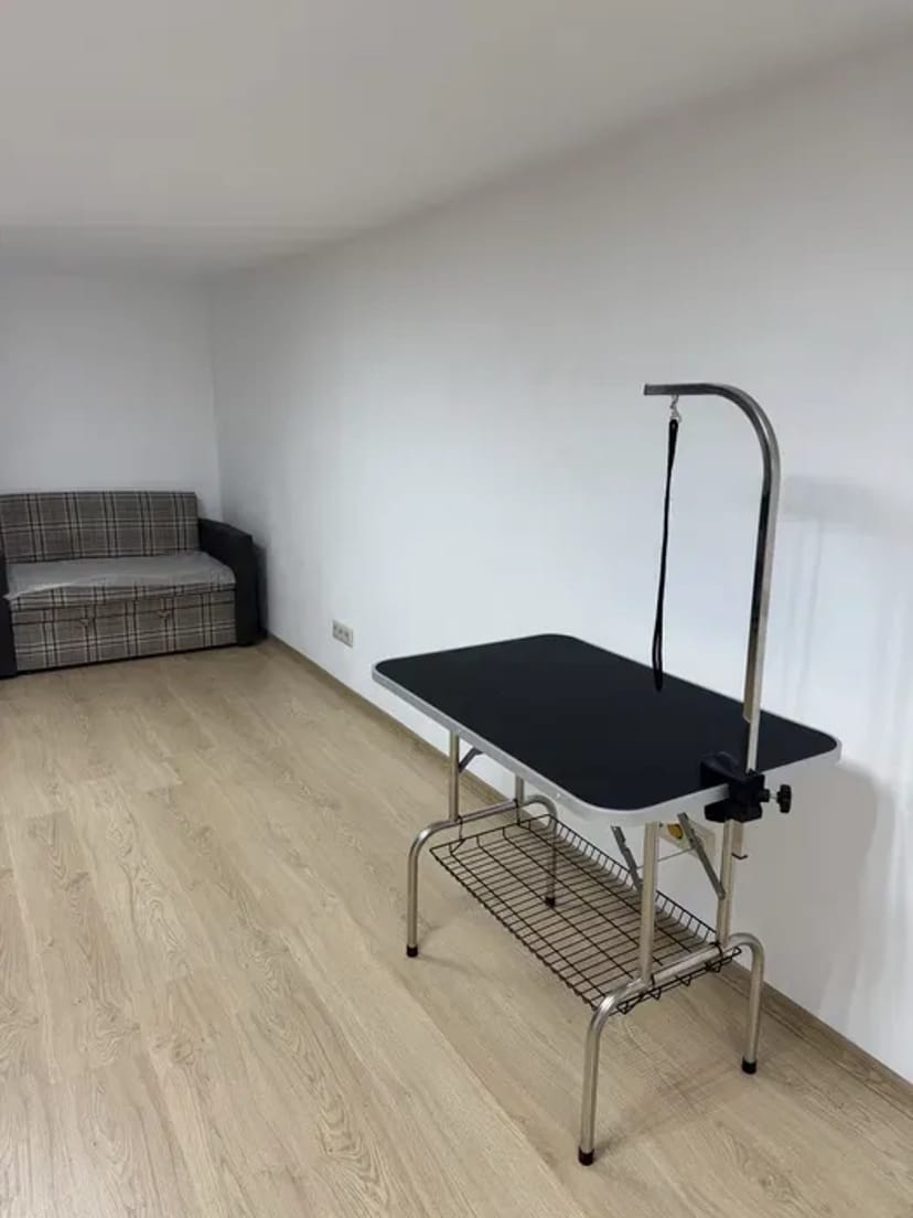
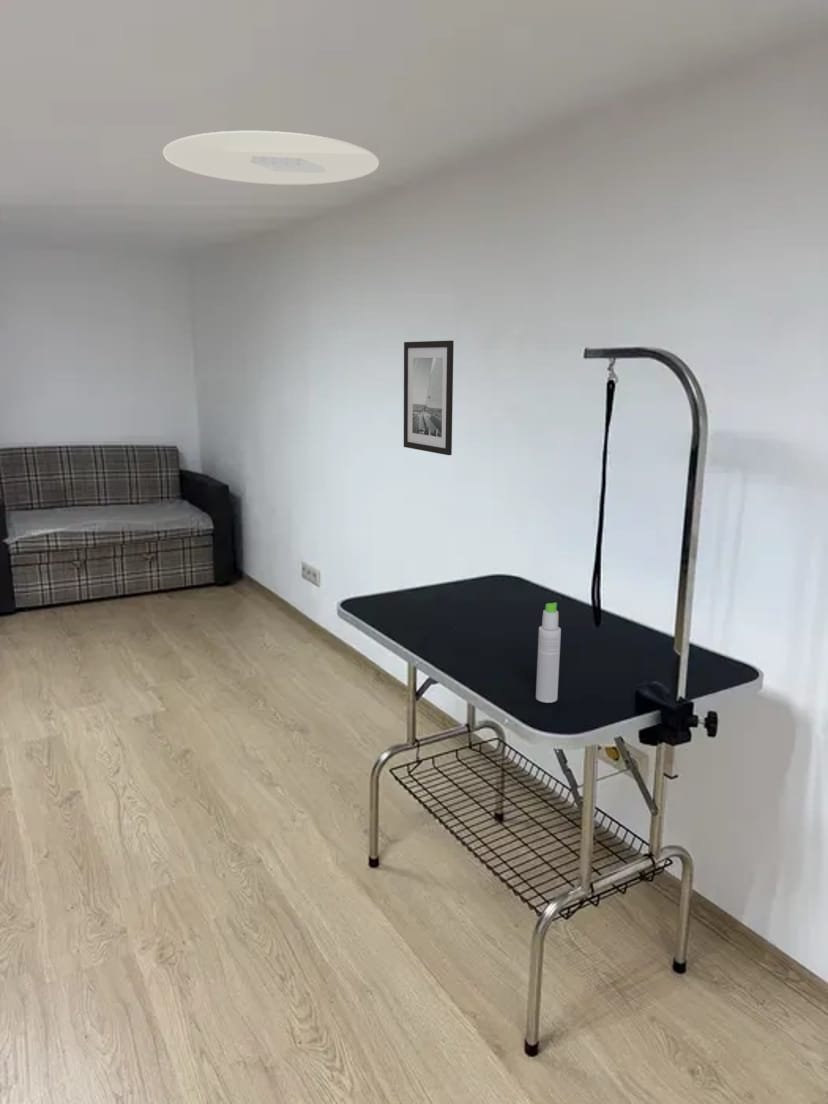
+ wall art (427, 396)
+ bottle (548, 652)
+ ceiling light (273, 150)
